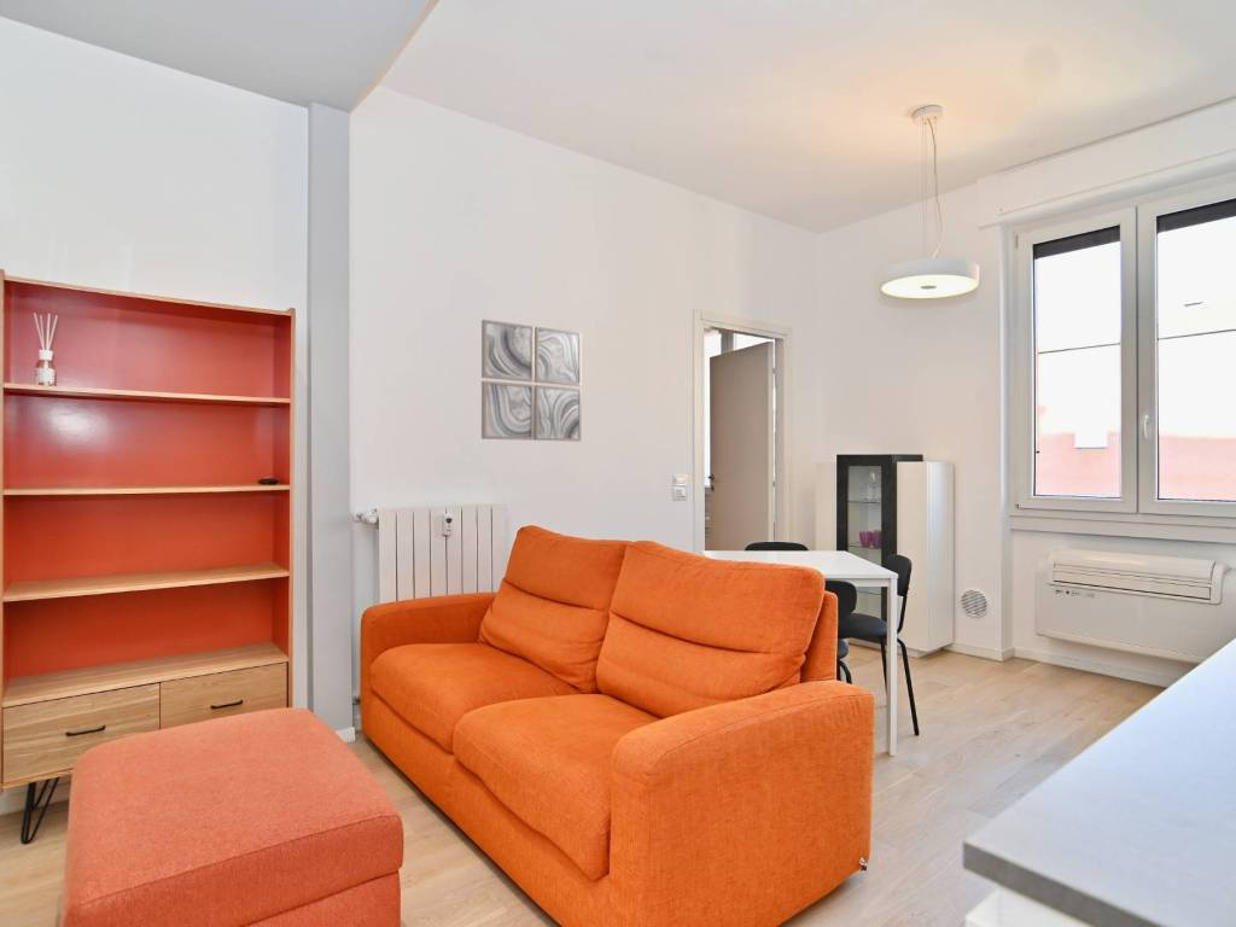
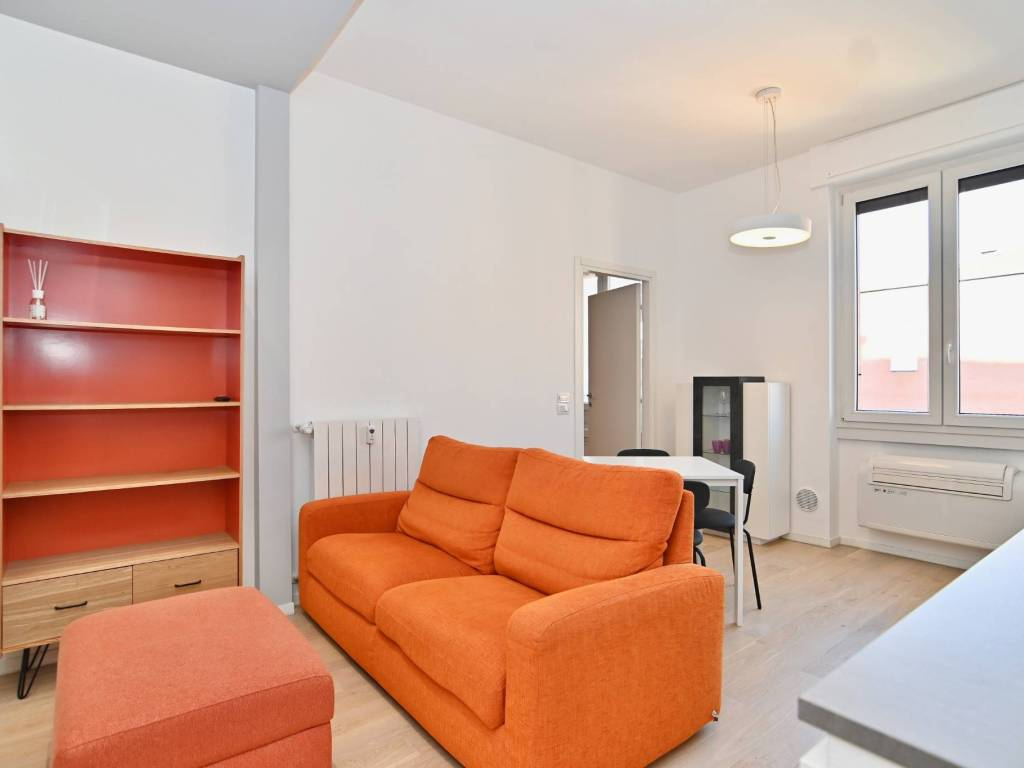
- wall art (534, 381)
